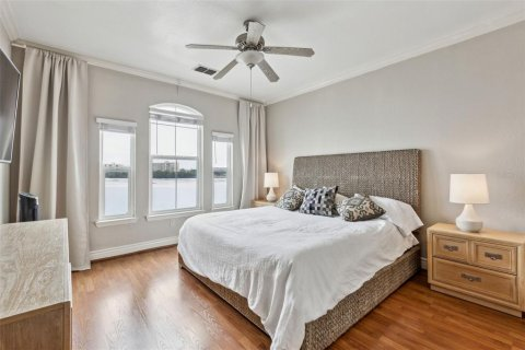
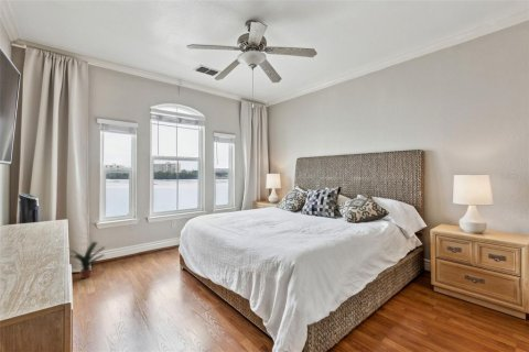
+ potted plant (83, 258)
